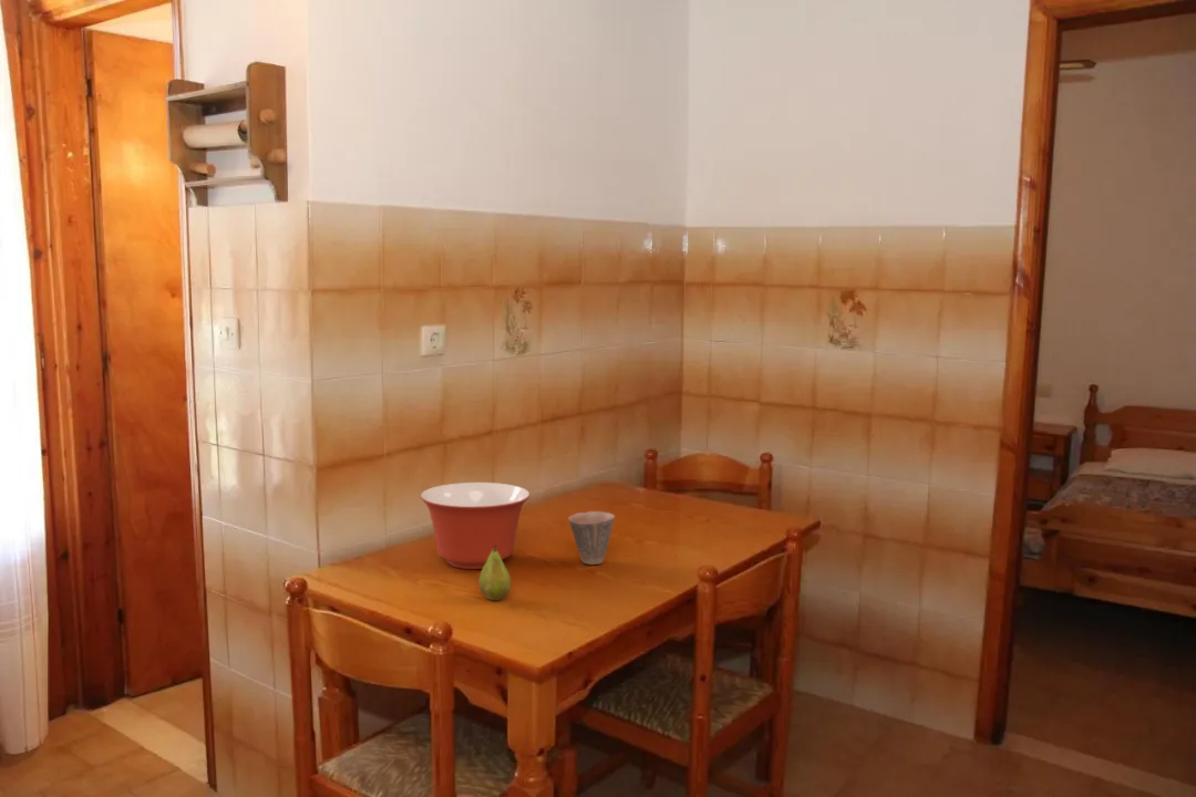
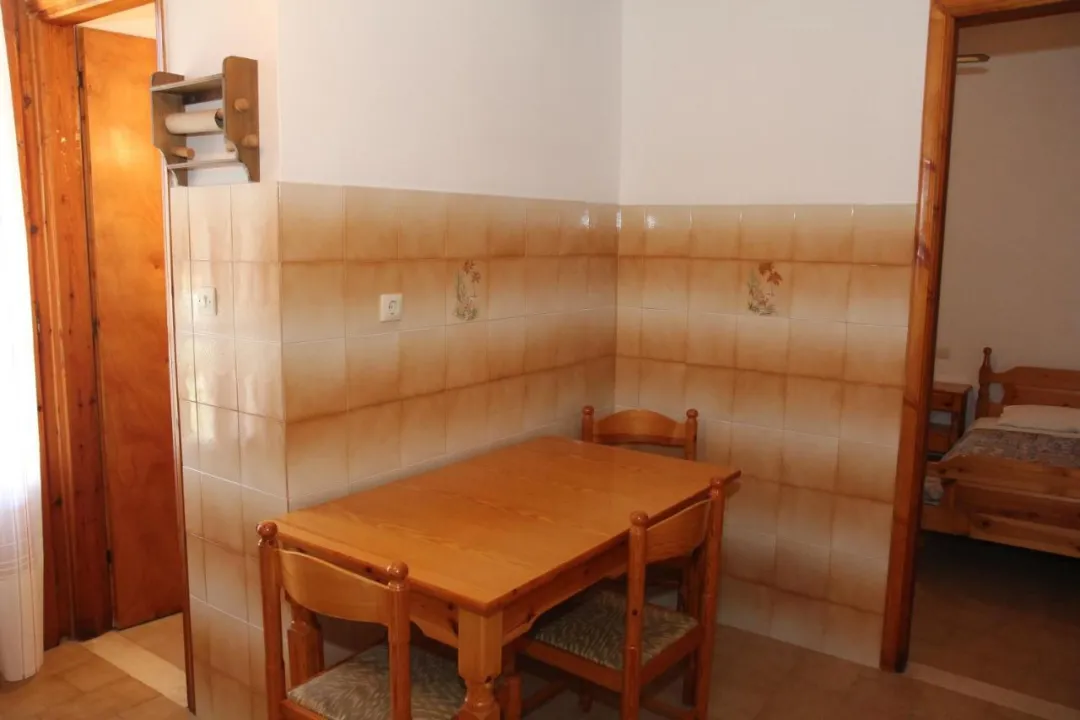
- cup (590, 538)
- mixing bowl (475, 527)
- fruit (495, 570)
